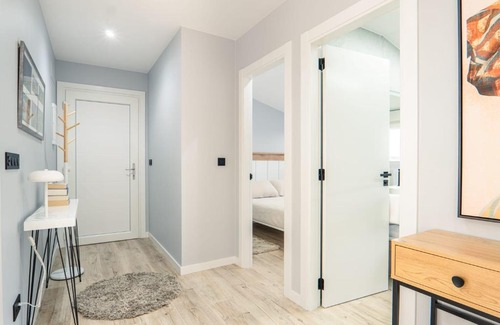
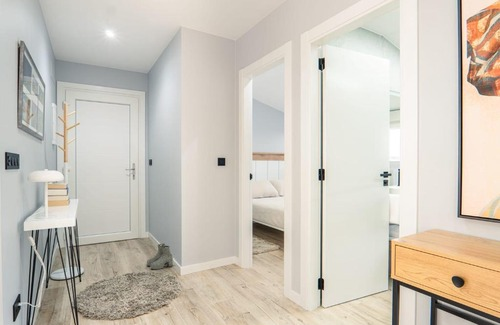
+ boots (159, 255)
